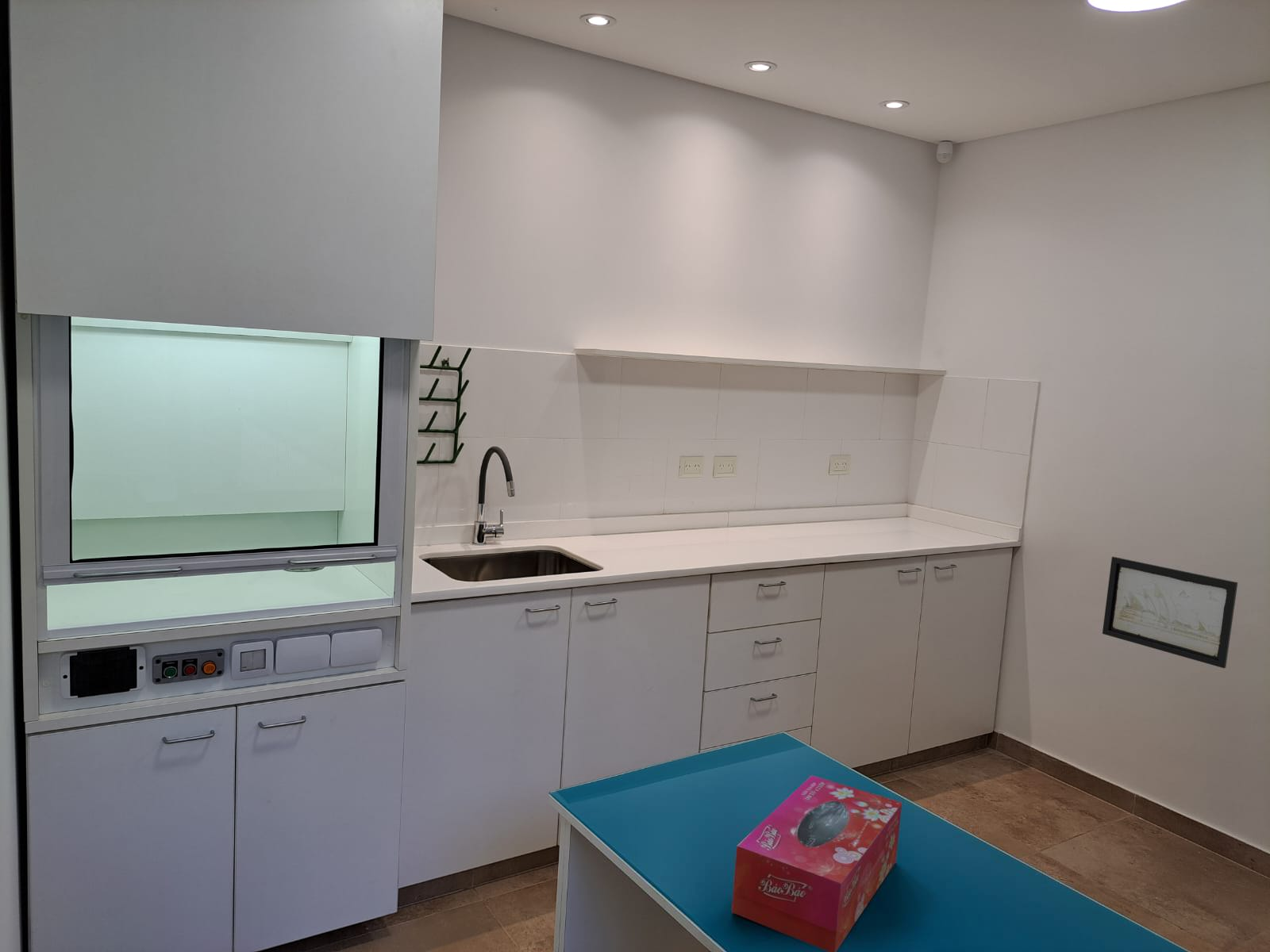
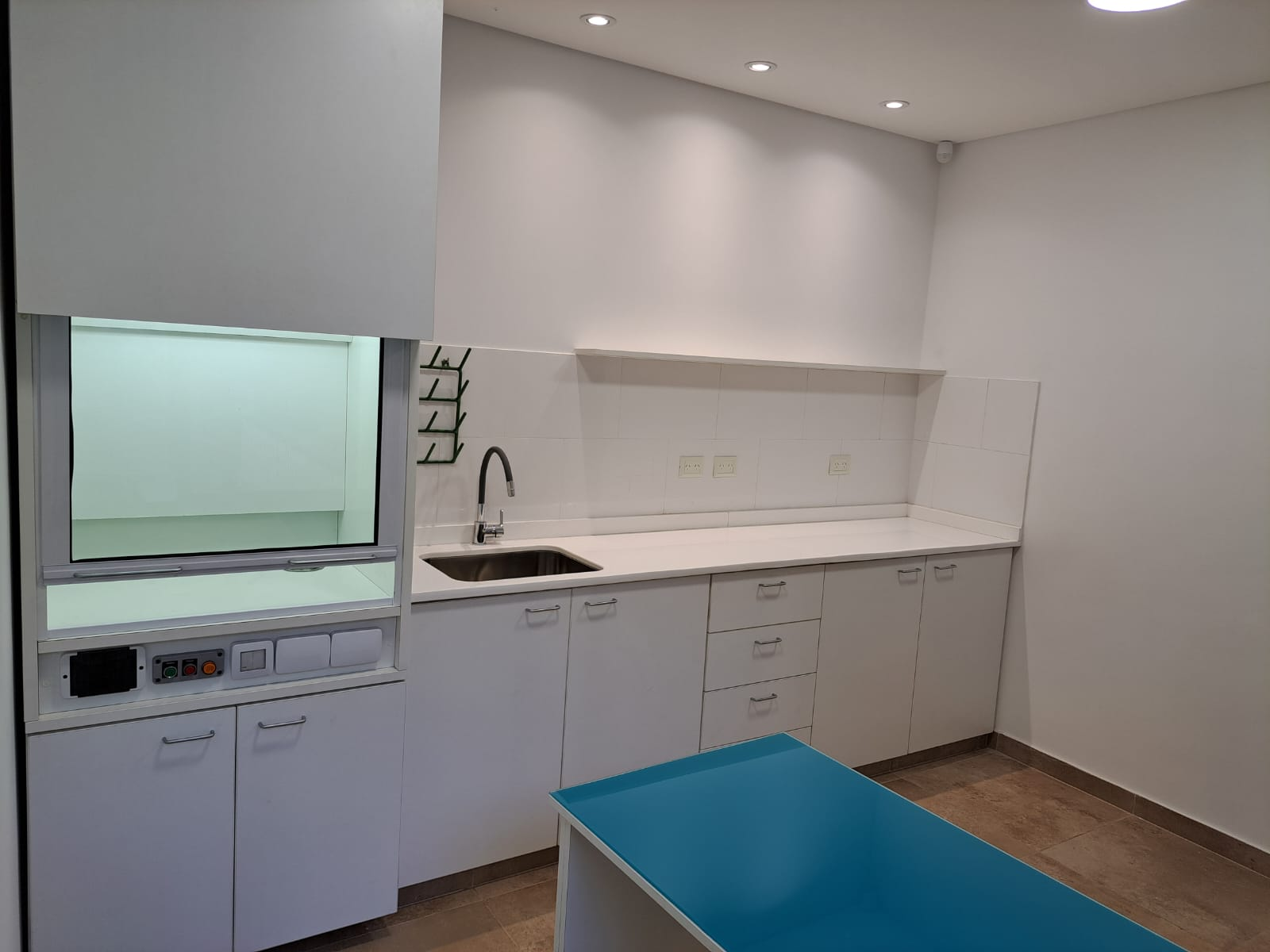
- tissue box (822, 854)
- wall art (1166, 609)
